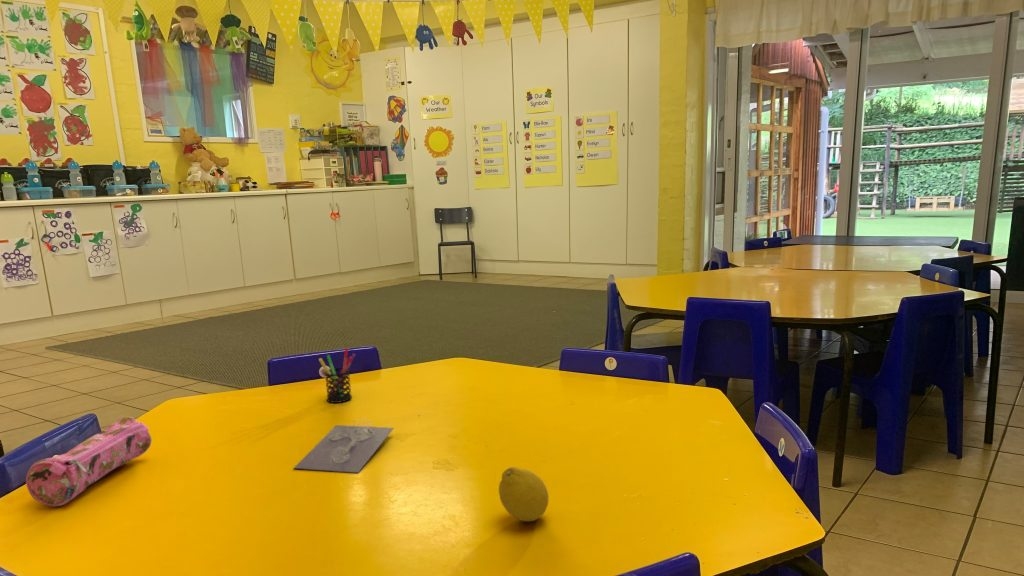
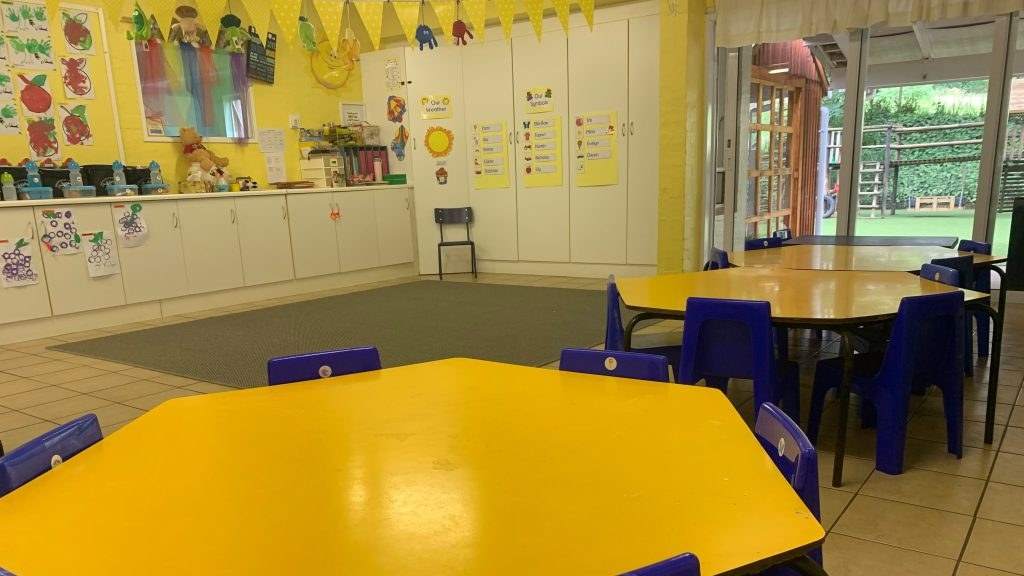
- paper sheet (361, 429)
- fruit (523, 492)
- pen holder (337, 374)
- pencil case (93, 457)
